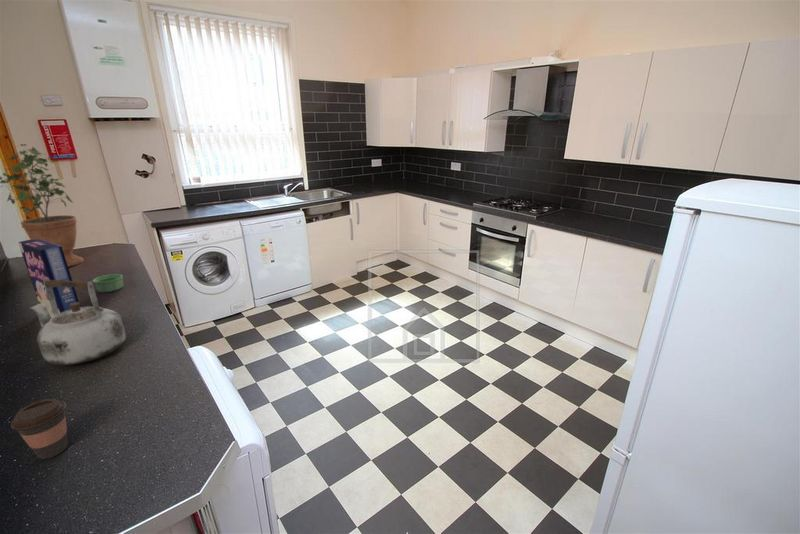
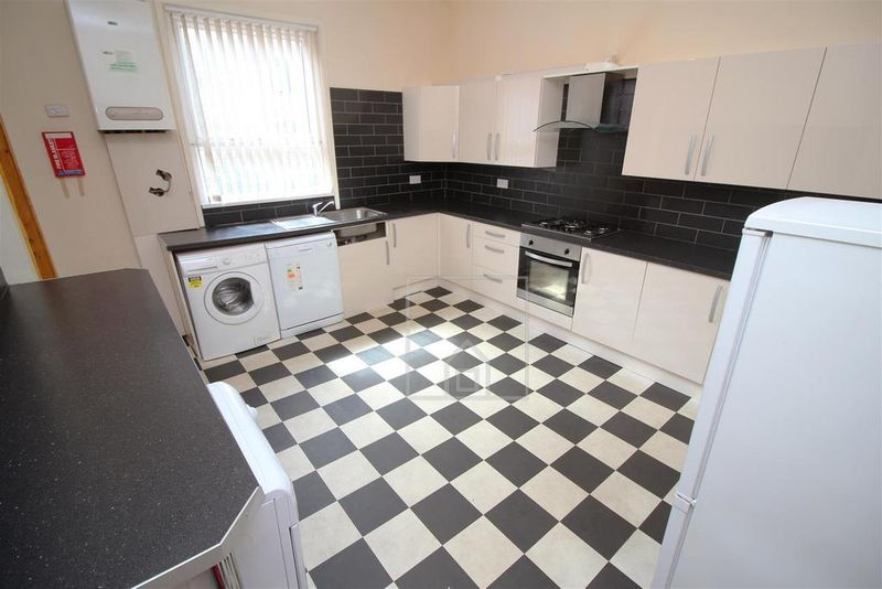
- ramekin (109, 283)
- kettle (70, 316)
- cereal box (51, 279)
- coffee cup (45, 430)
- potted plant (39, 207)
